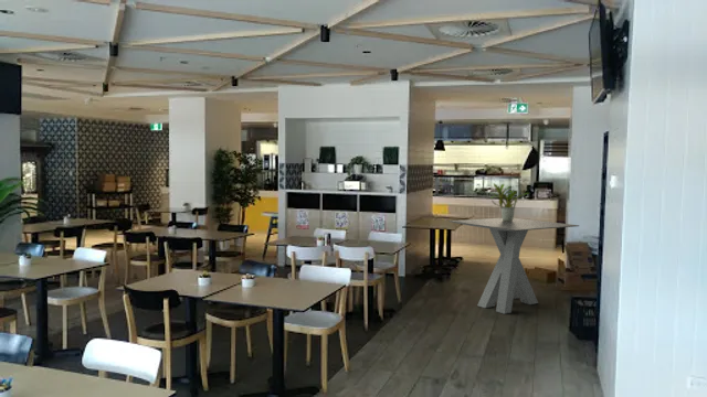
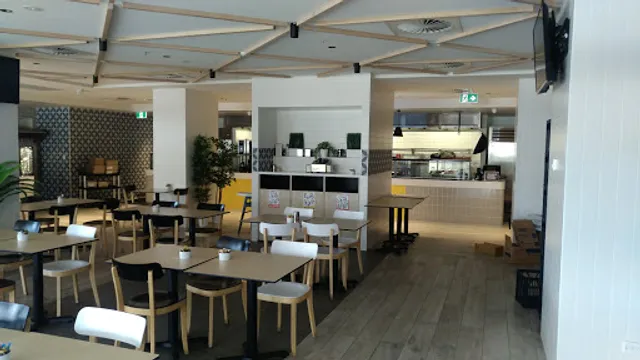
- dining table (510, 264)
- potted plant (504, 202)
